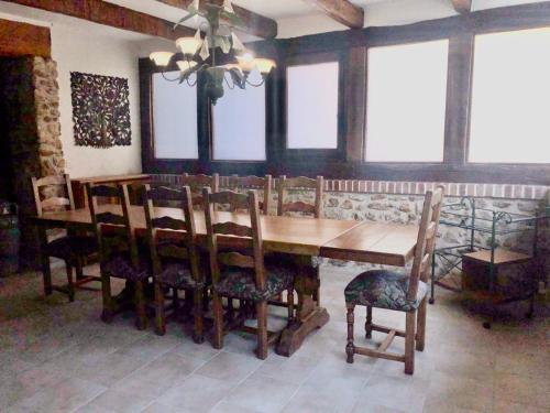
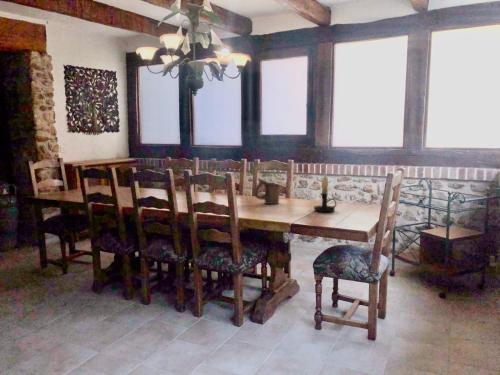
+ ceramic pitcher (267, 190)
+ candle holder (326, 191)
